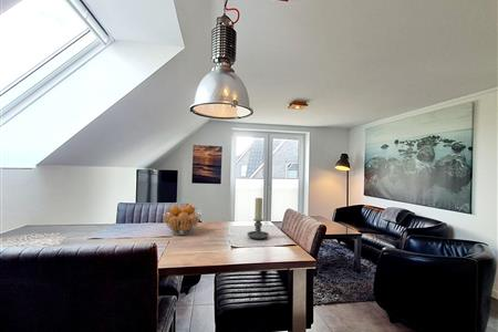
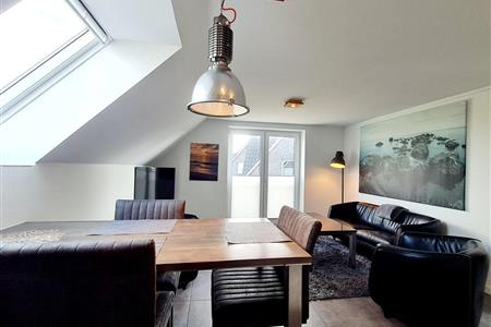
- fruit basket (181, 218)
- candle holder (258, 217)
